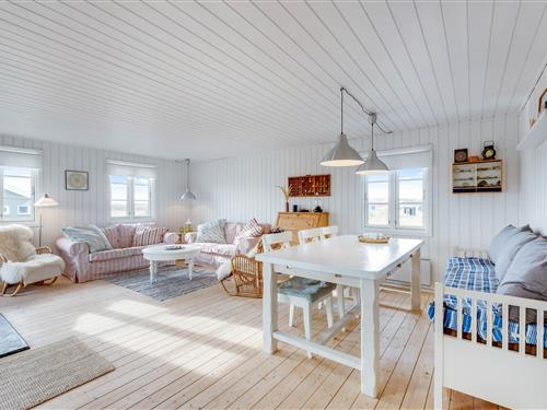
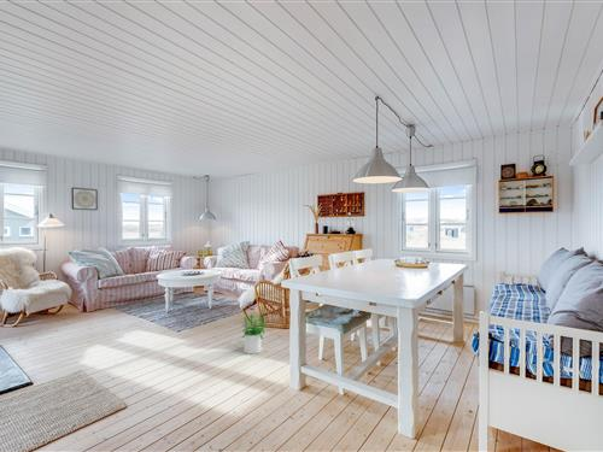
+ potted plant (253, 331)
